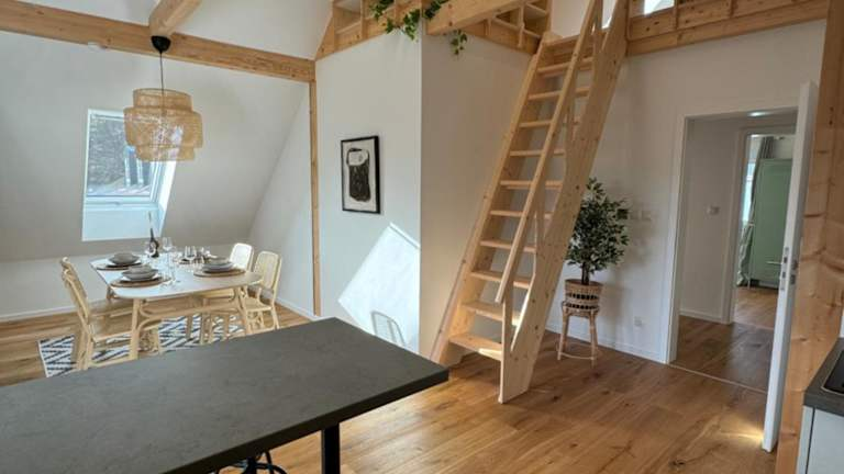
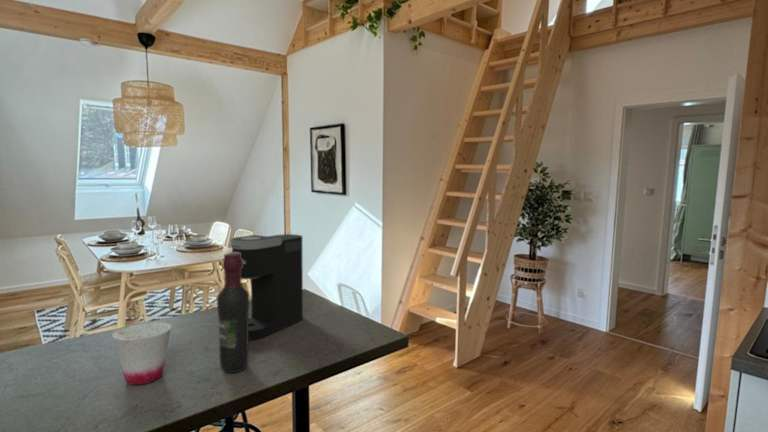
+ wine bottle (233, 311)
+ coffee maker (269, 281)
+ cup (143, 354)
